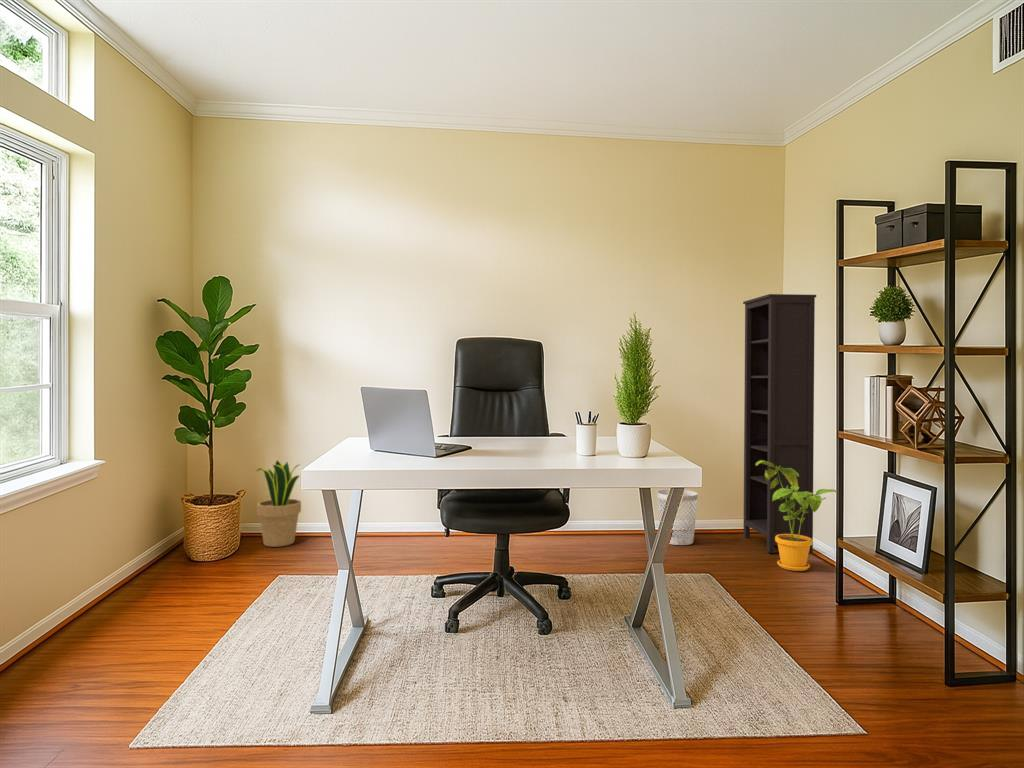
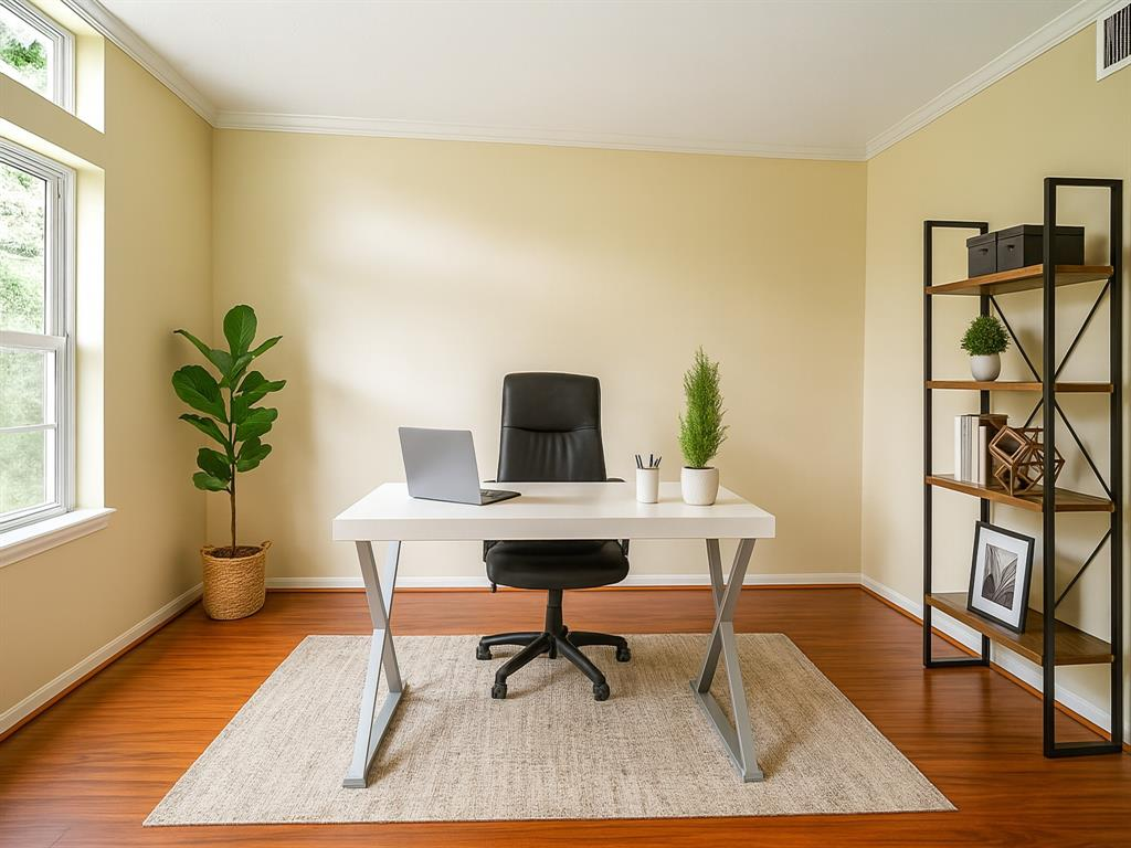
- bookcase (777, 421)
- wastebasket (677, 516)
- house plant (802, 515)
- potted plant (281, 501)
